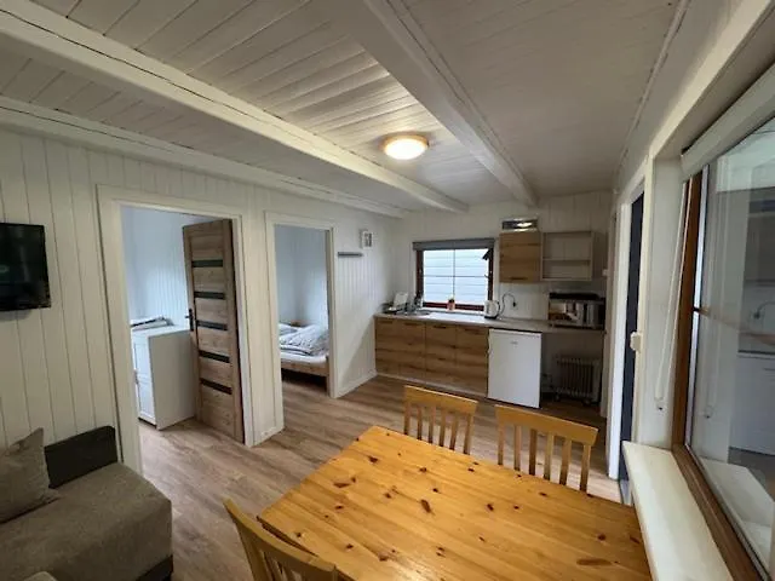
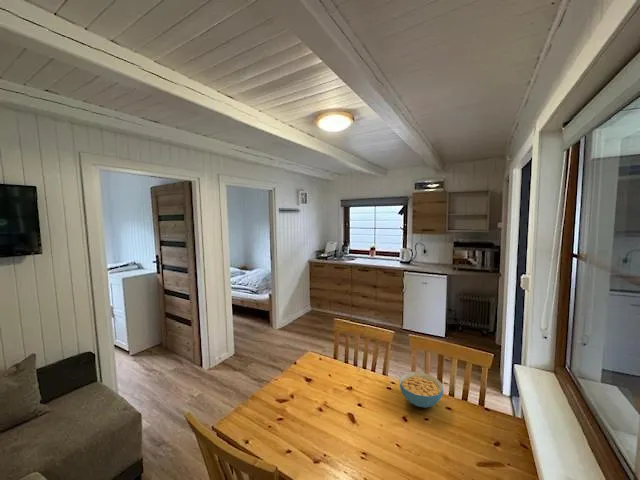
+ cereal bowl (420, 393)
